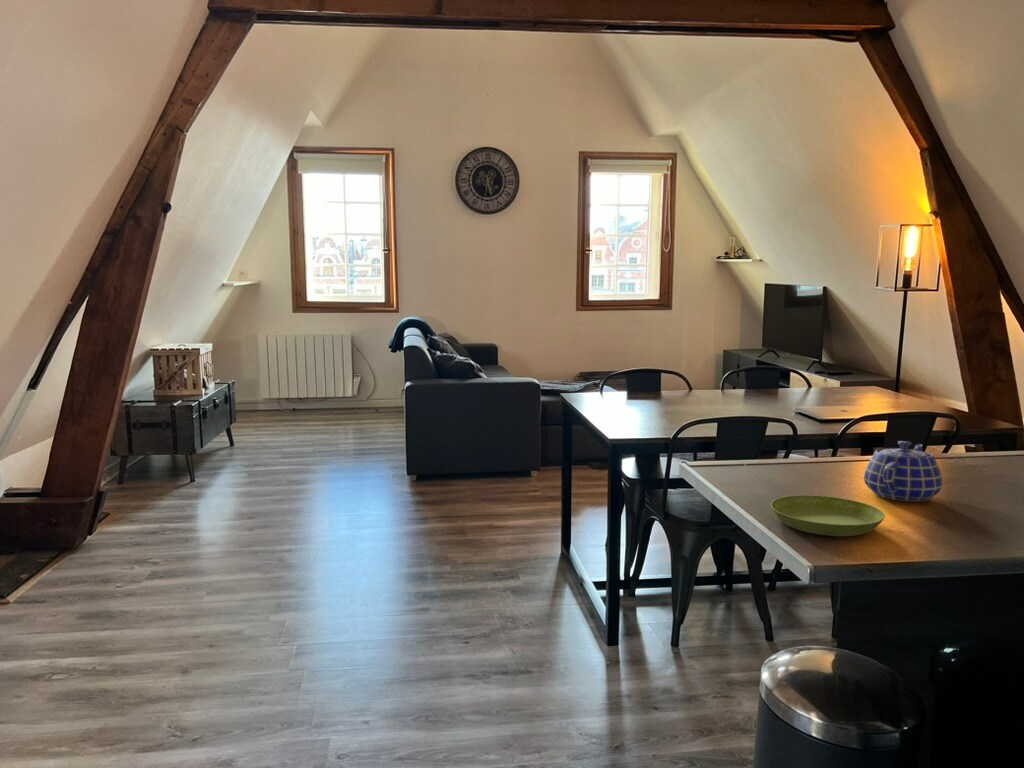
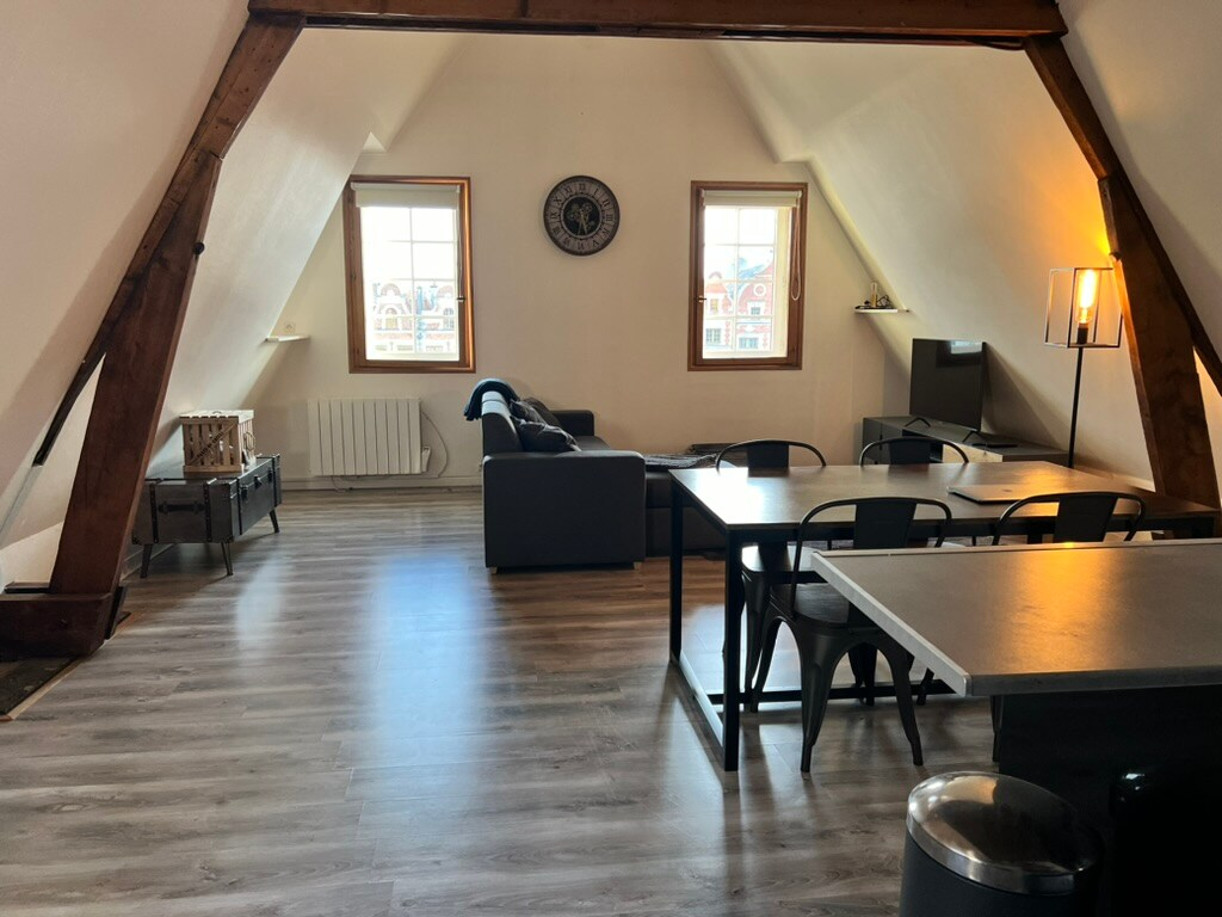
- saucer (825, 516)
- teapot (904, 468)
